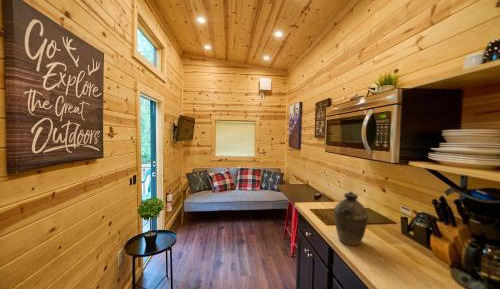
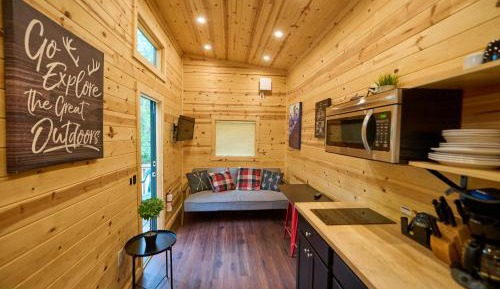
- kettle (350, 216)
